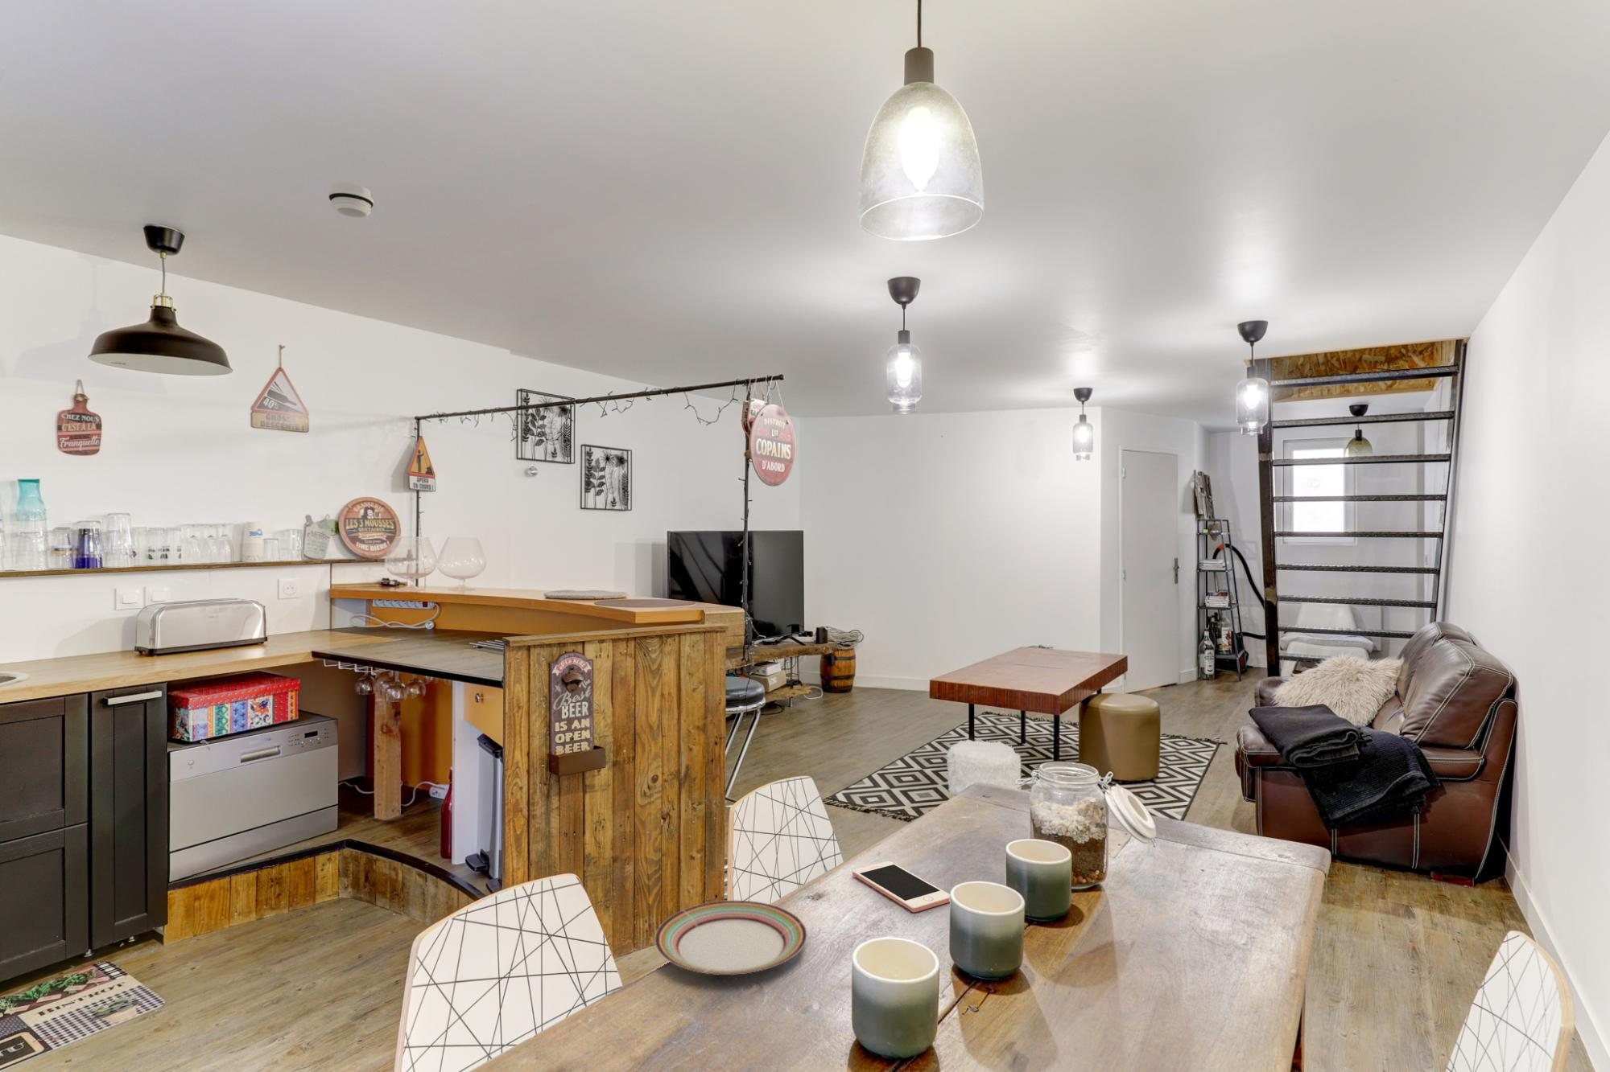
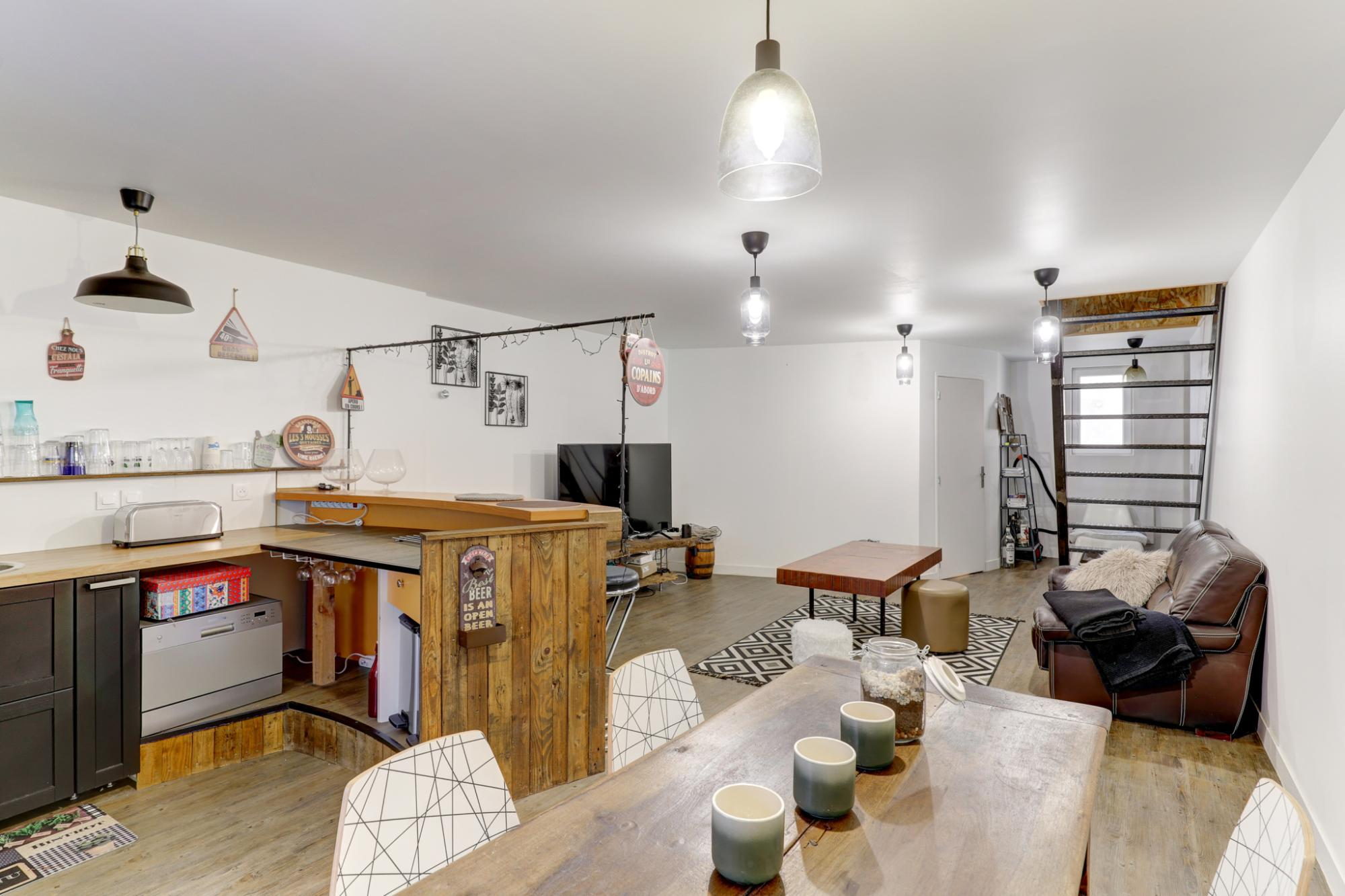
- smoke detector (351, 200)
- plate (731, 940)
- cell phone (900, 884)
